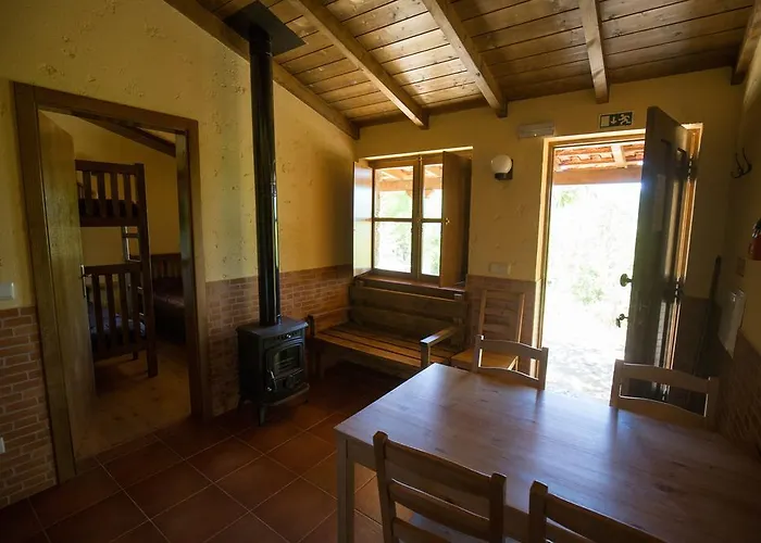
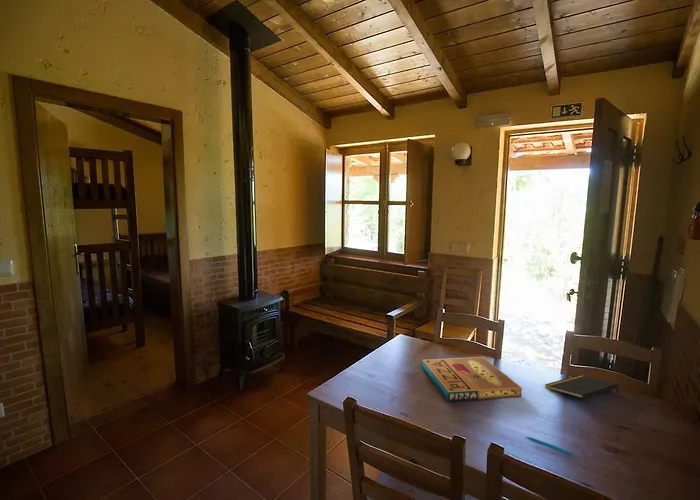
+ notepad (580, 385)
+ pizza box (467, 376)
+ pen (549, 445)
